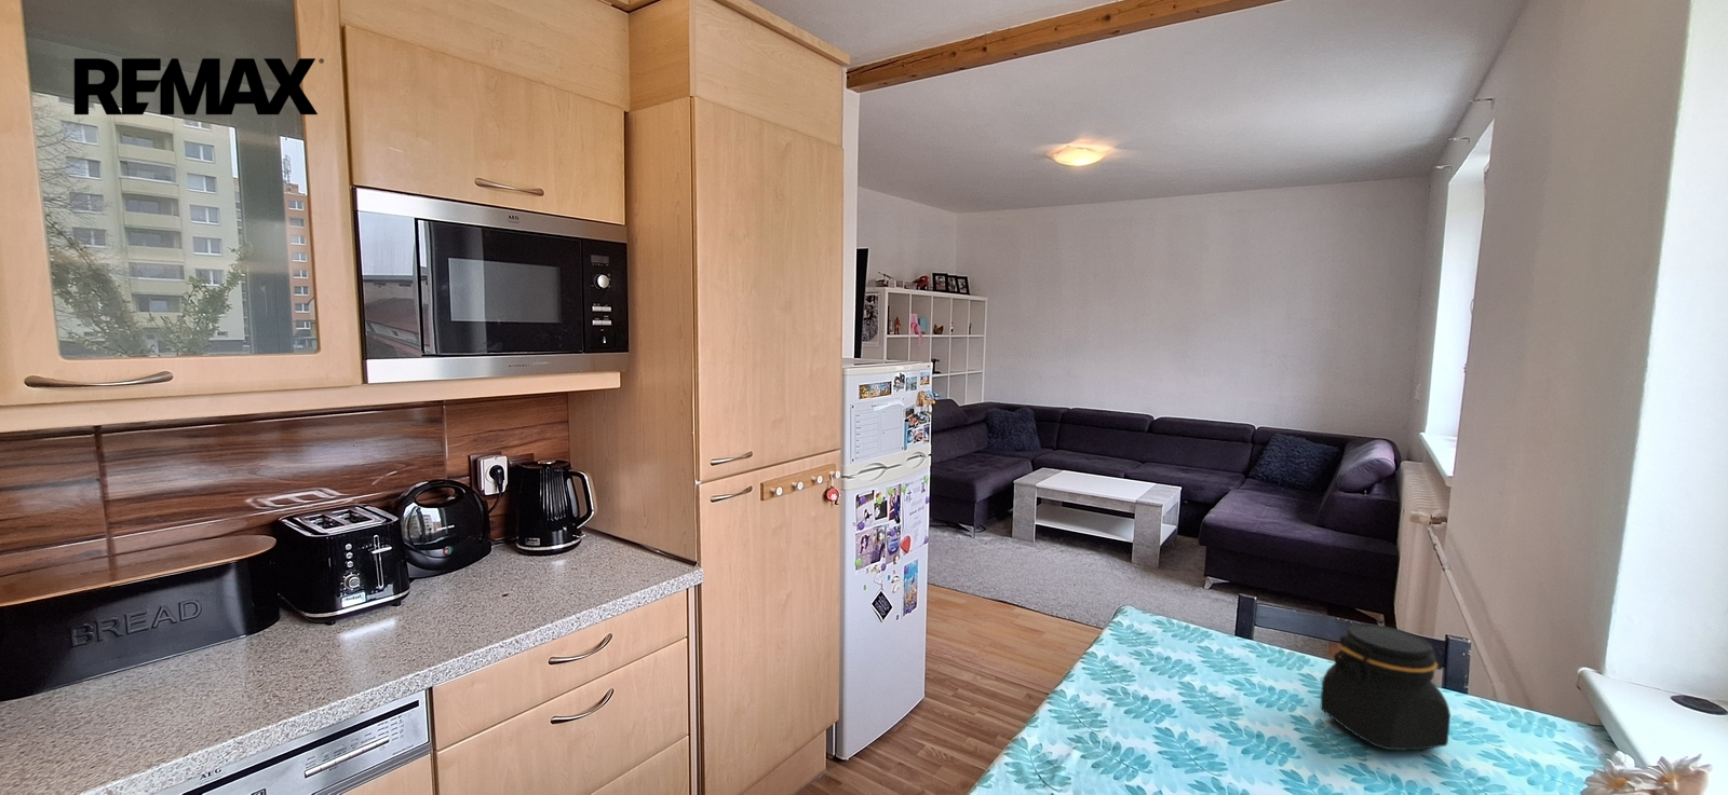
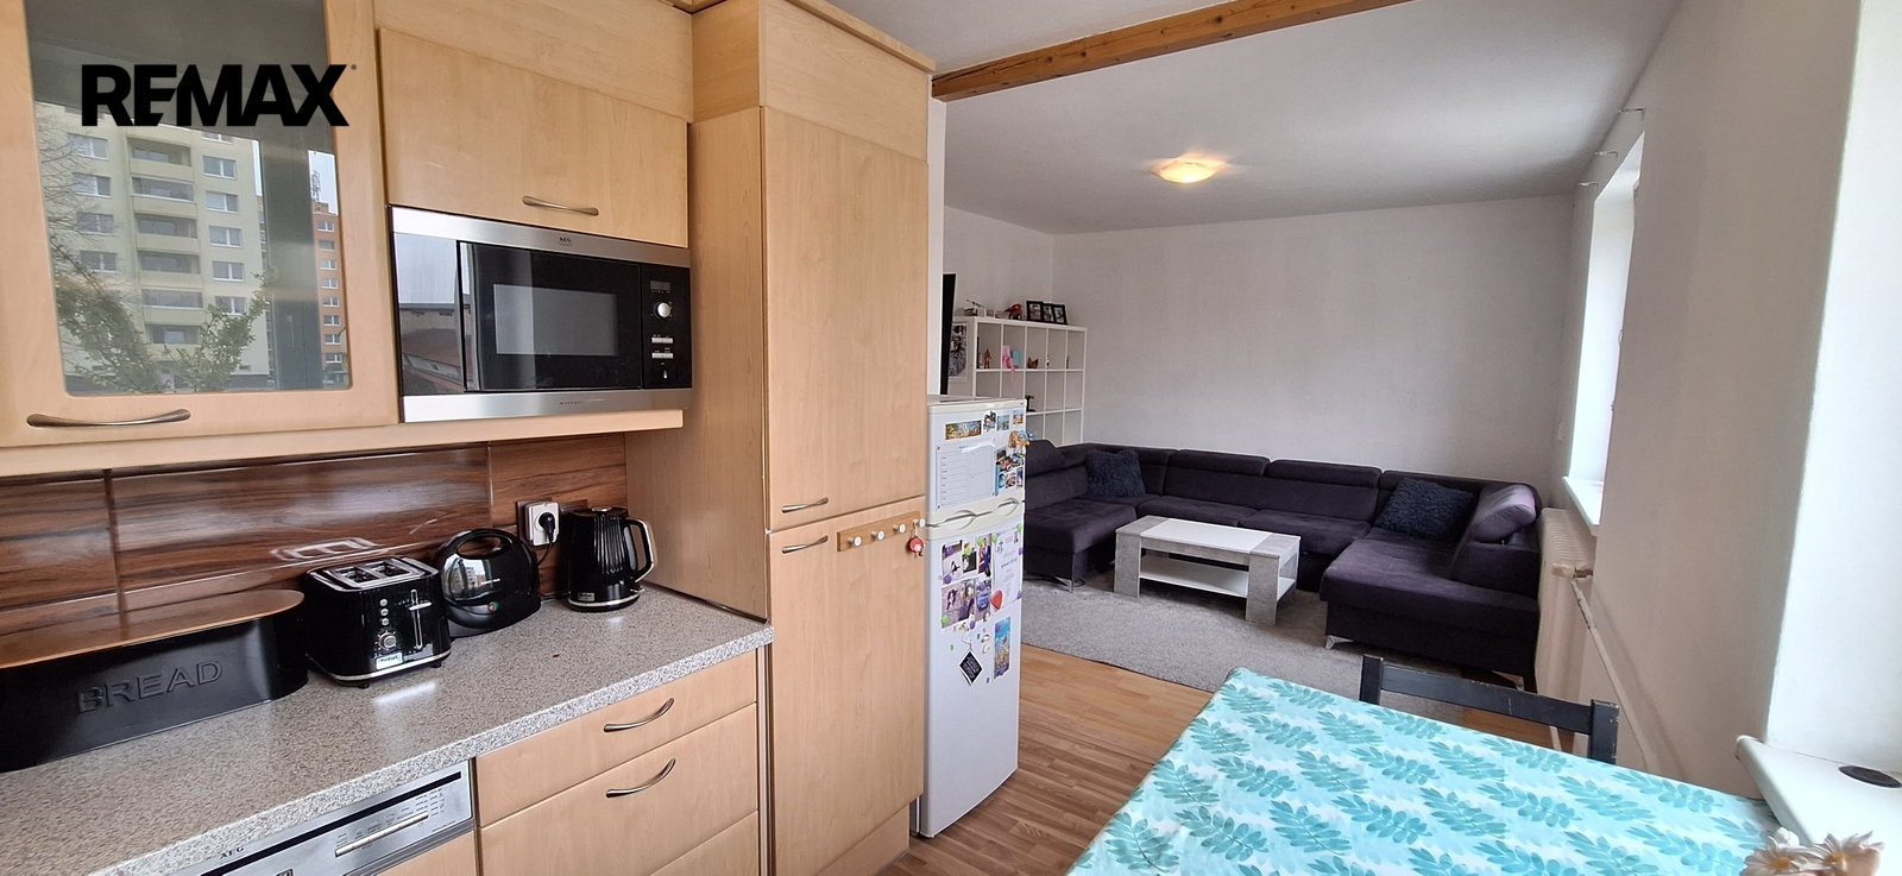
- jar (1384, 684)
